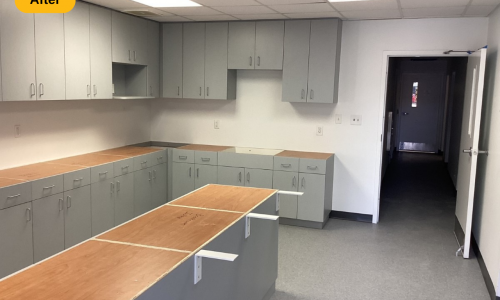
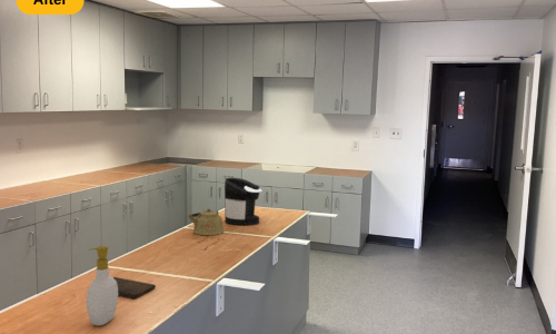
+ cutting board (123, 287)
+ soap bottle (101, 284)
+ coffee maker (242, 199)
+ kettle (205, 219)
